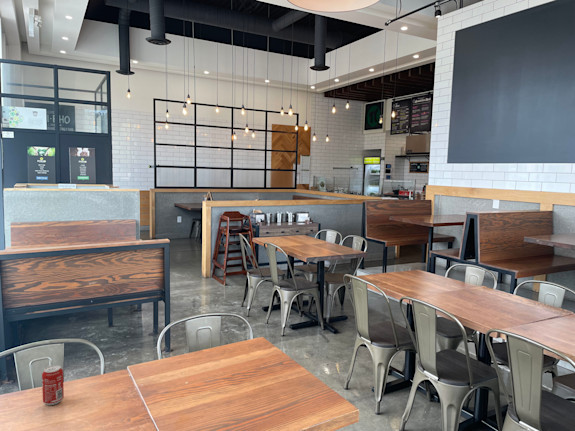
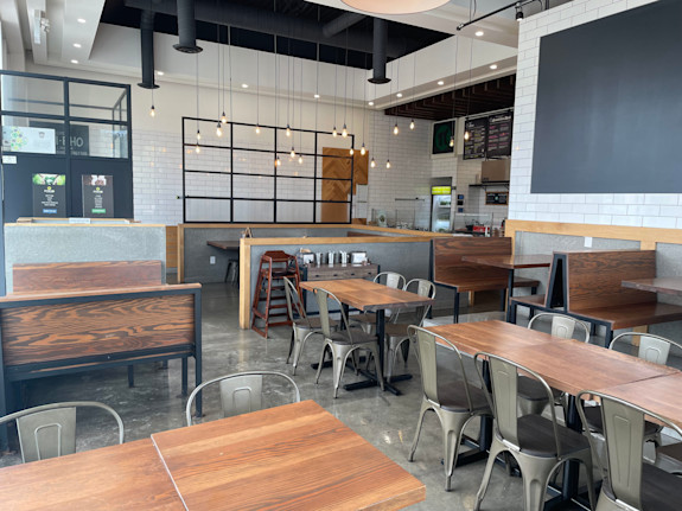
- beverage can (52, 384)
